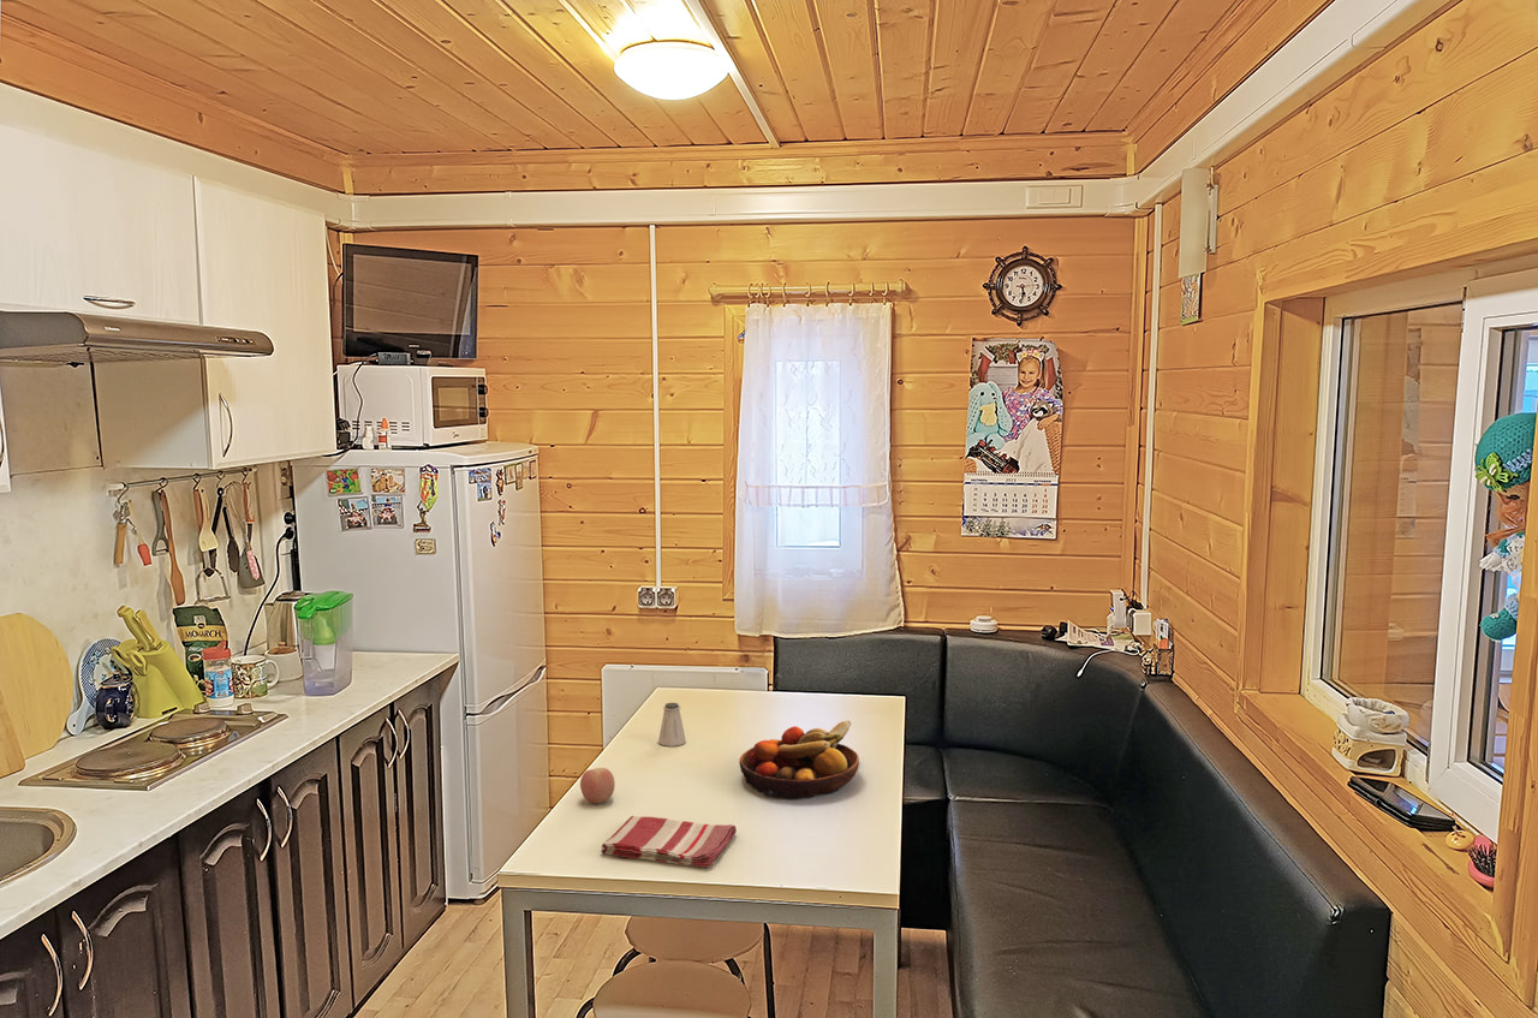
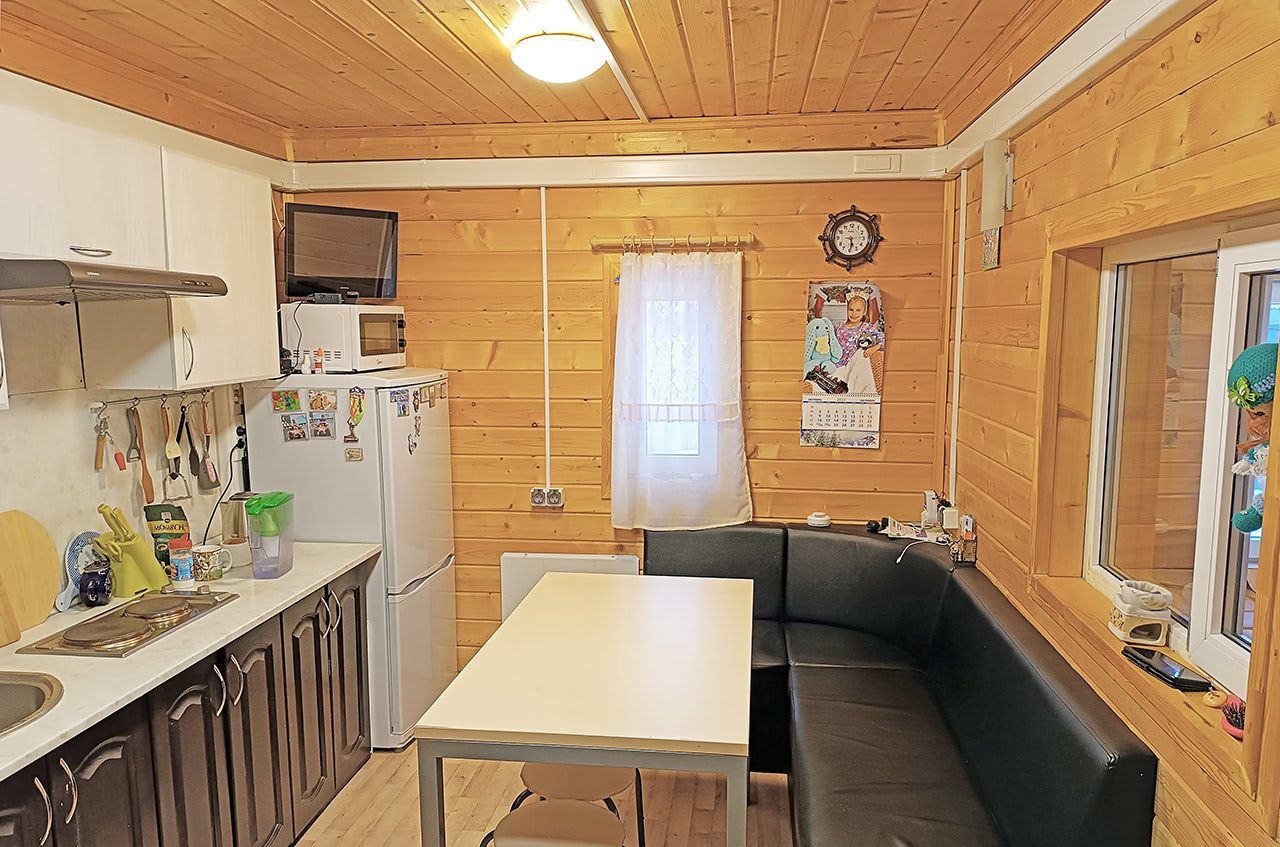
- dish towel (669, 838)
- fruit bowl (799, 752)
- saltshaker (672, 722)
- apple (597, 784)
